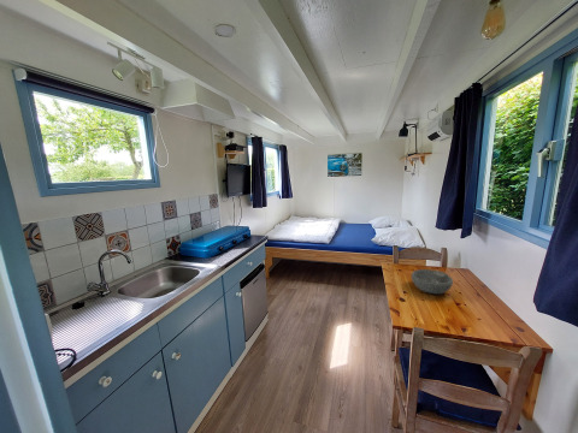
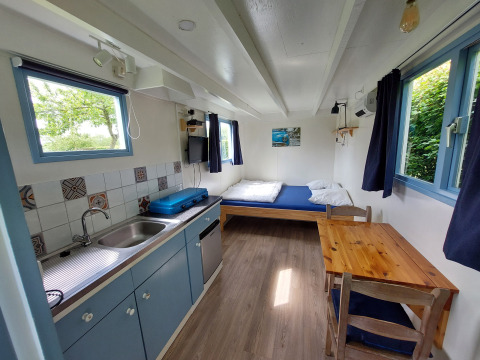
- bowl (430, 283)
